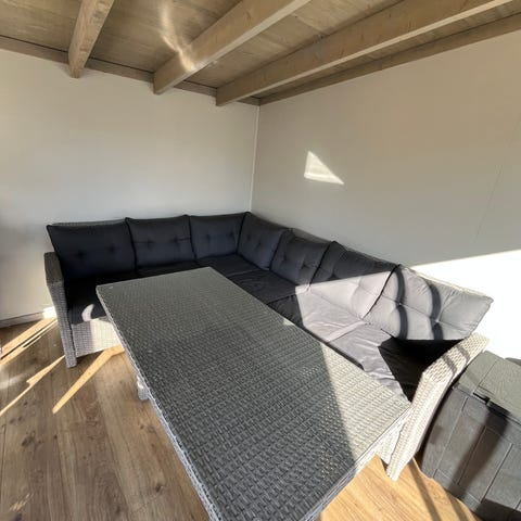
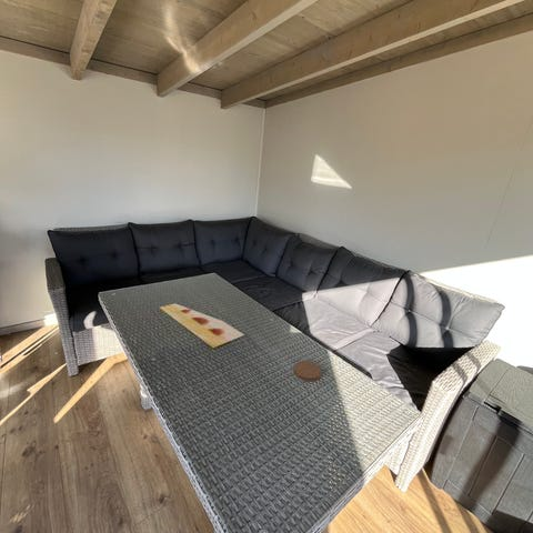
+ coaster (306, 370)
+ painting (199, 320)
